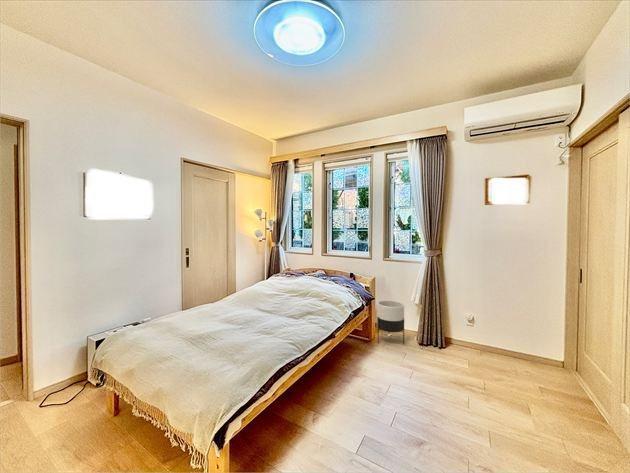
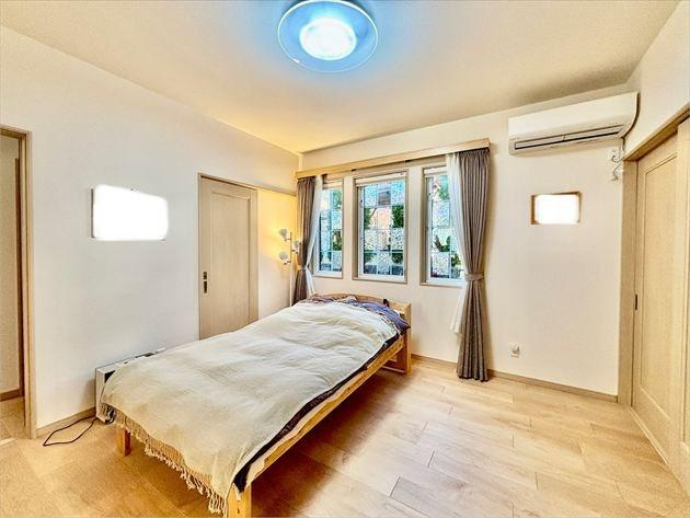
- planter (390, 322)
